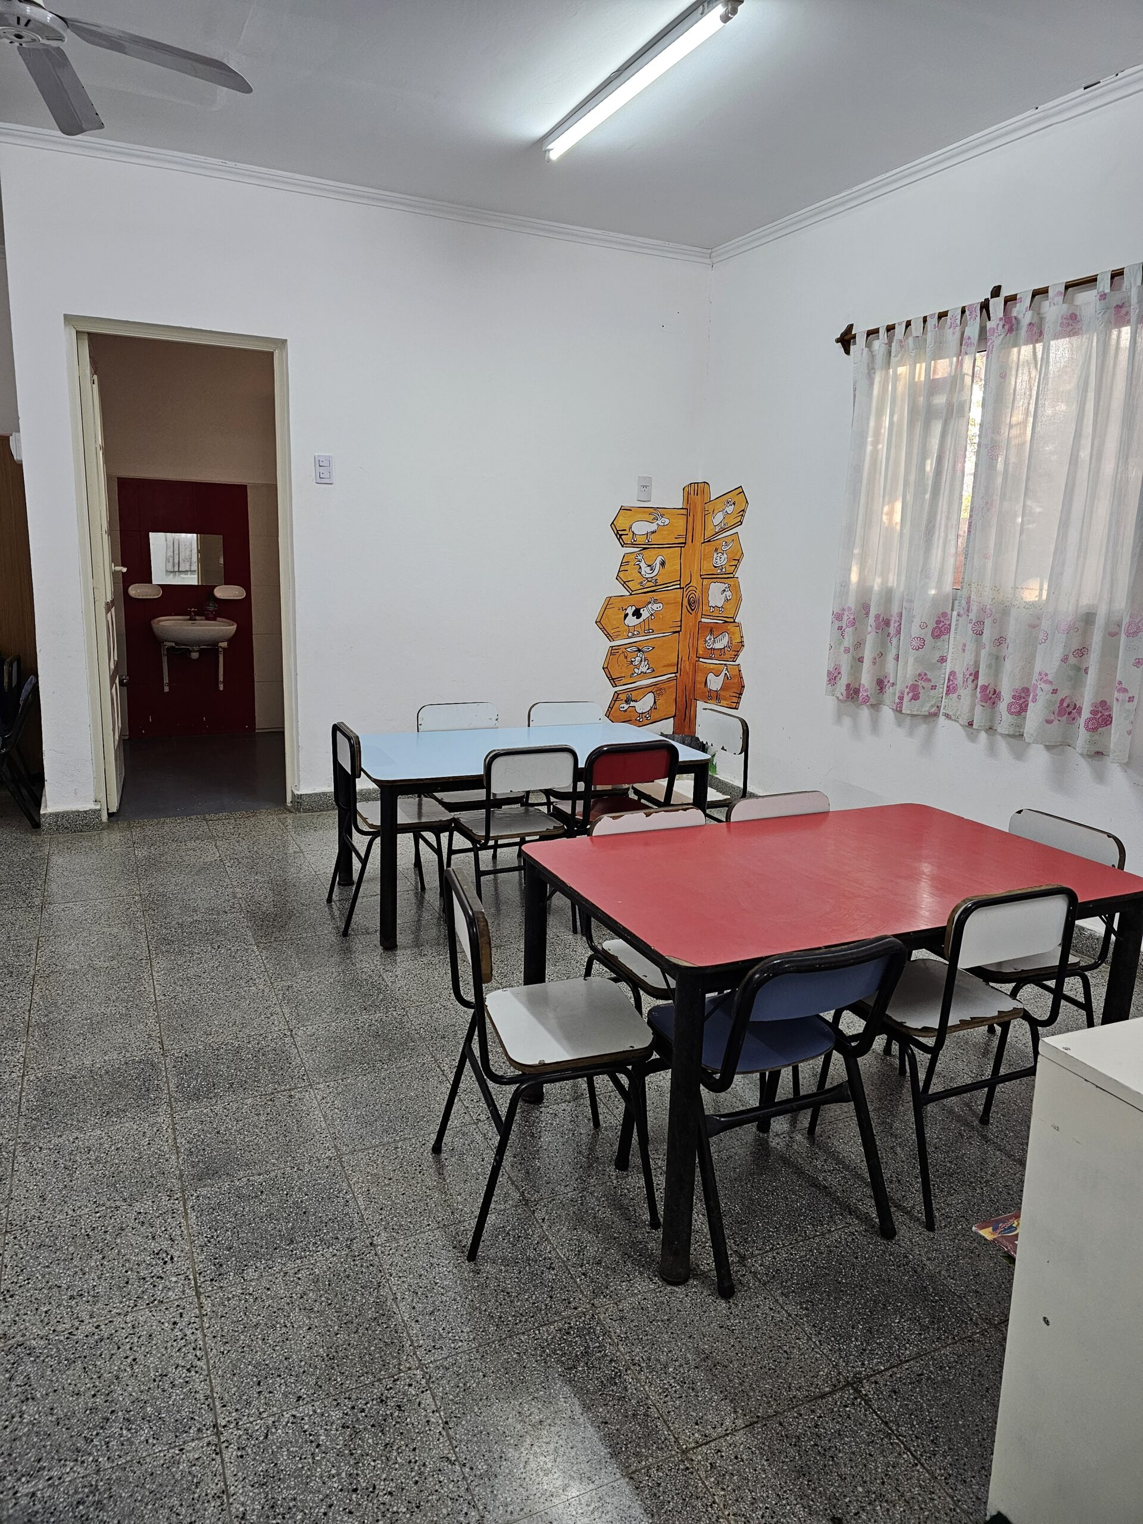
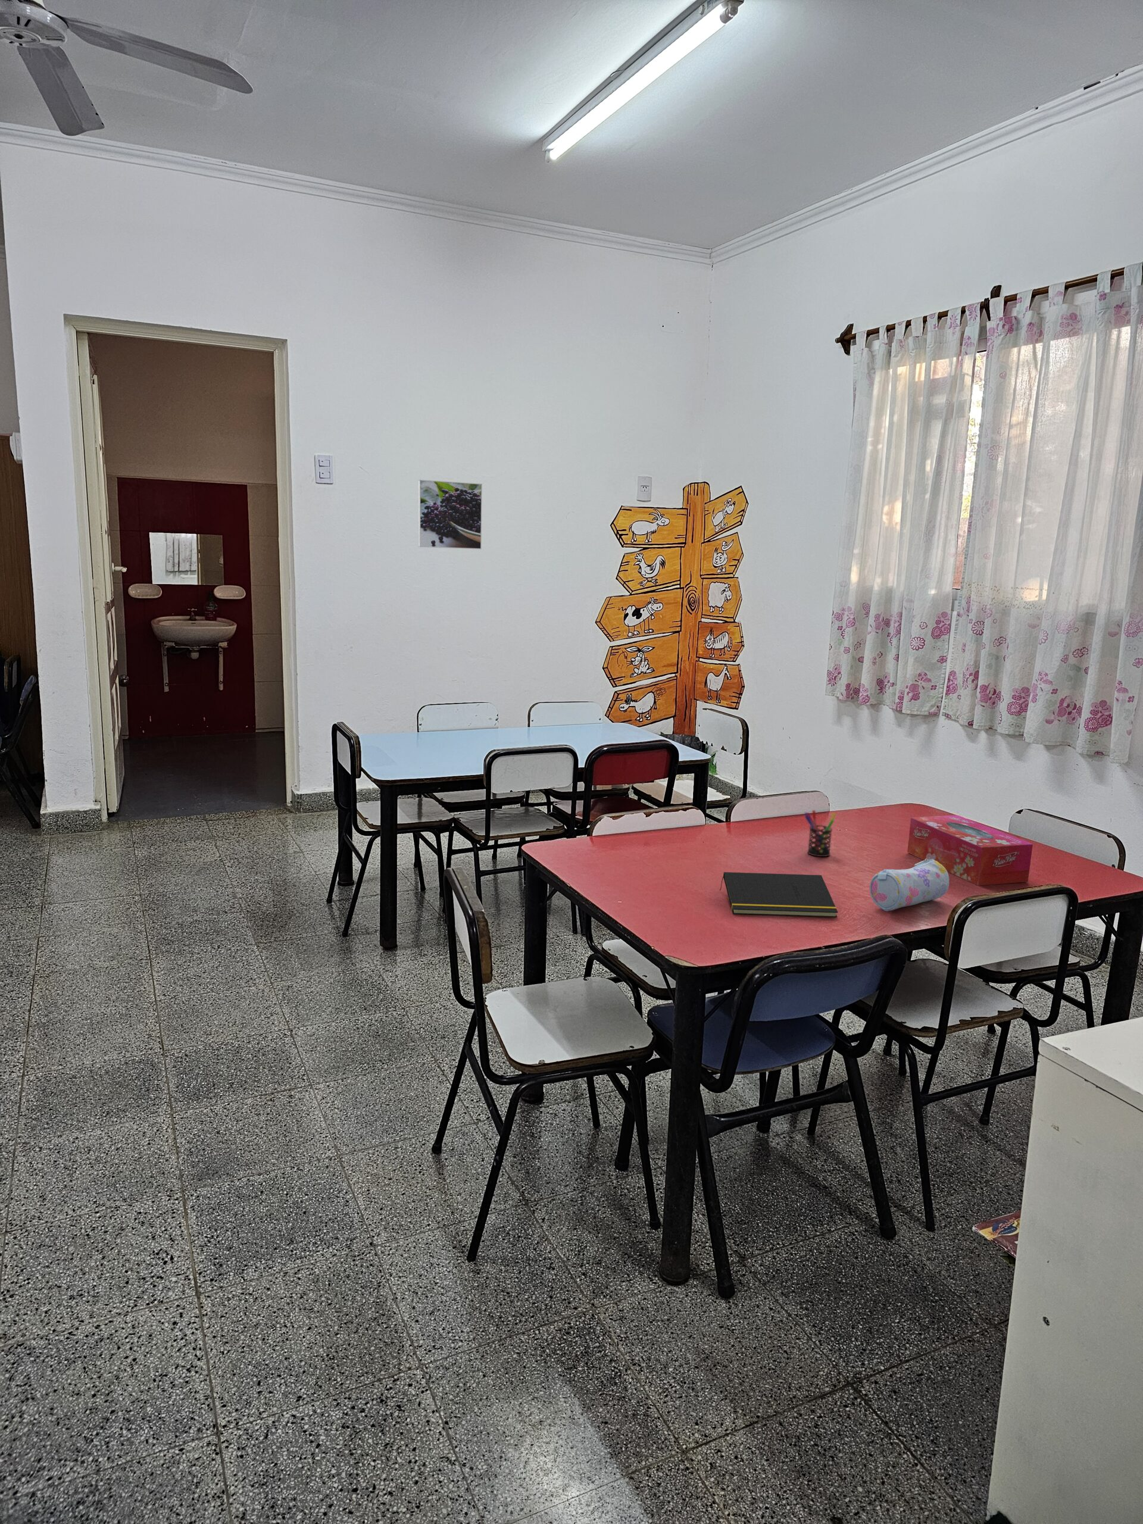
+ pen holder (821, 832)
+ tissue box (967, 848)
+ pencil case (910, 884)
+ notepad (778, 894)
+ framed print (450, 515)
